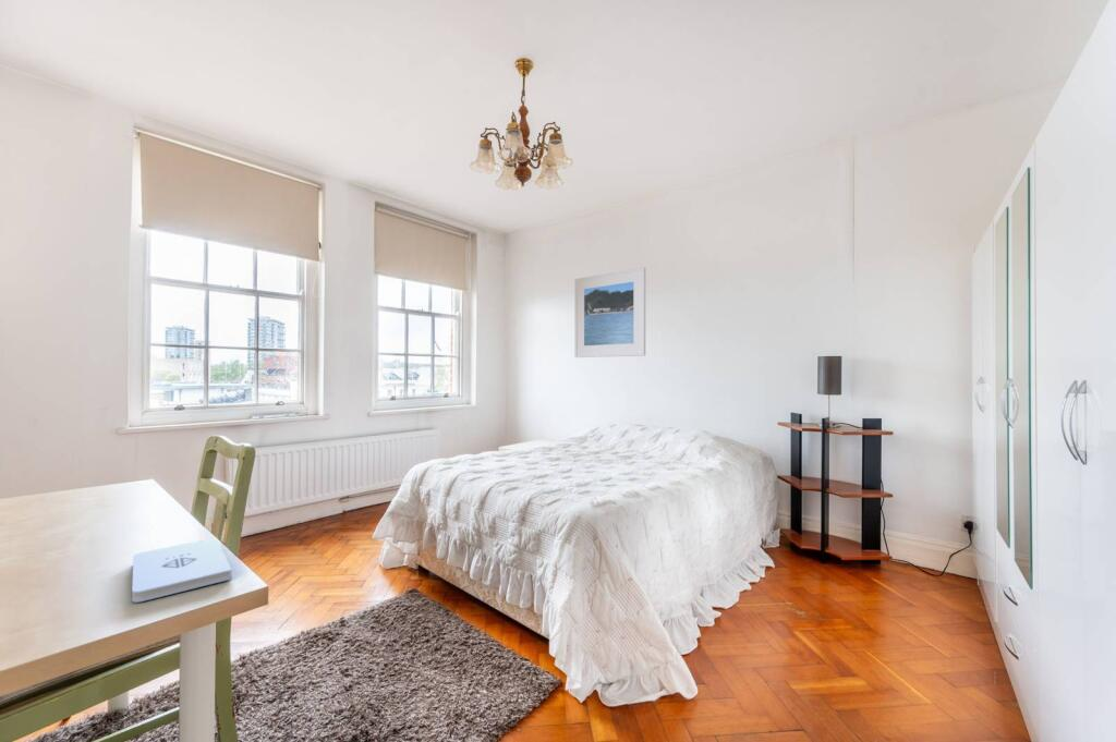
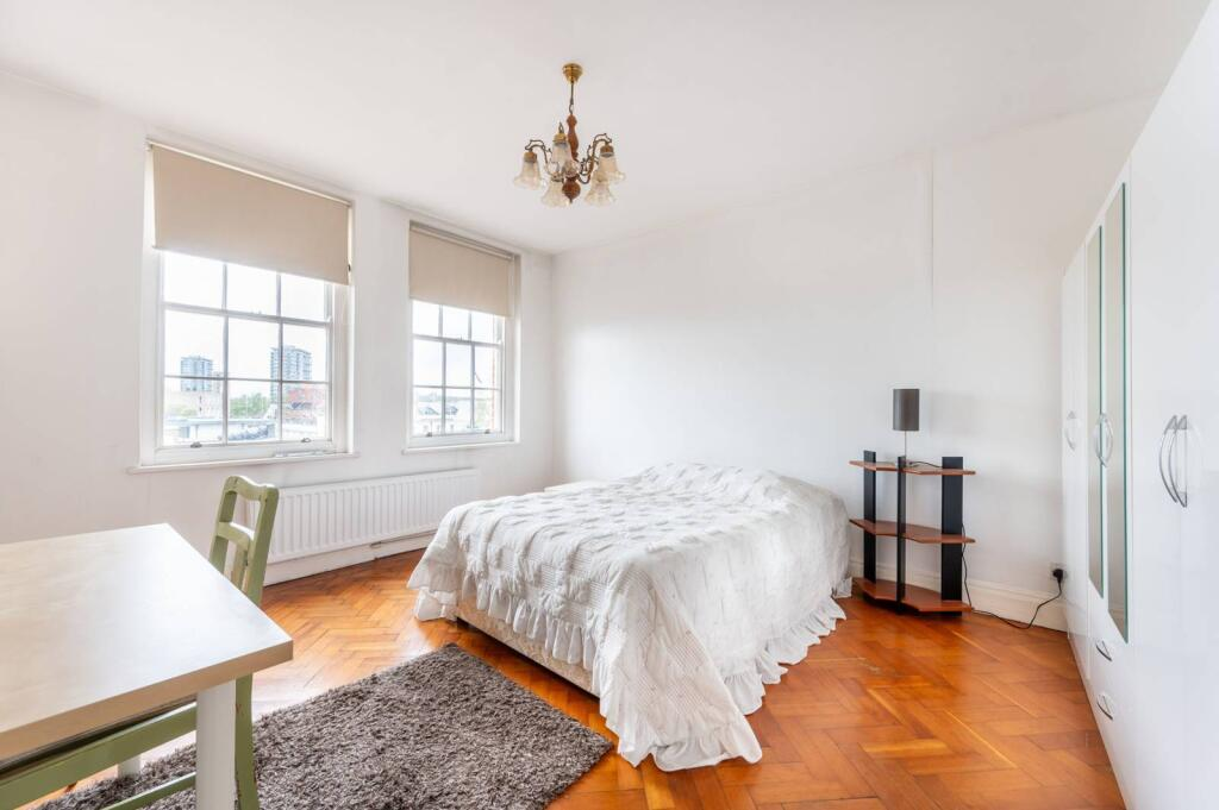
- notepad (180, 565)
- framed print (608, 315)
